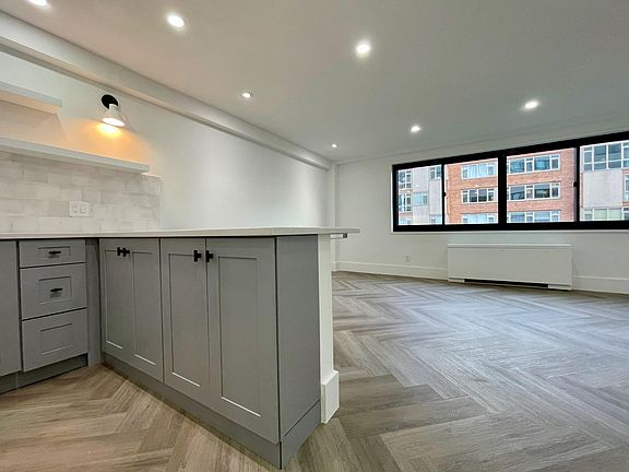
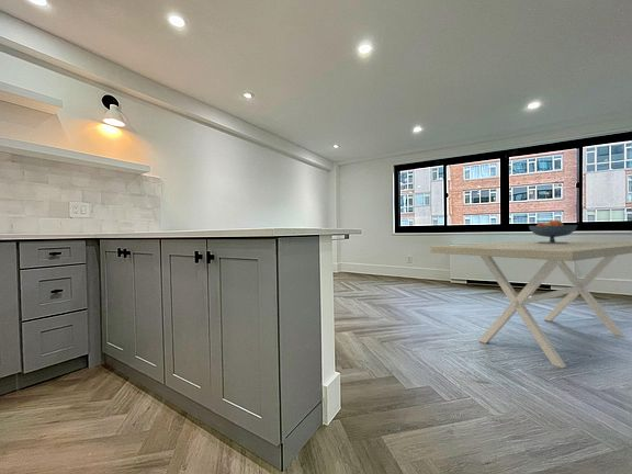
+ fruit bowl (552, 230)
+ dining table (552, 292)
